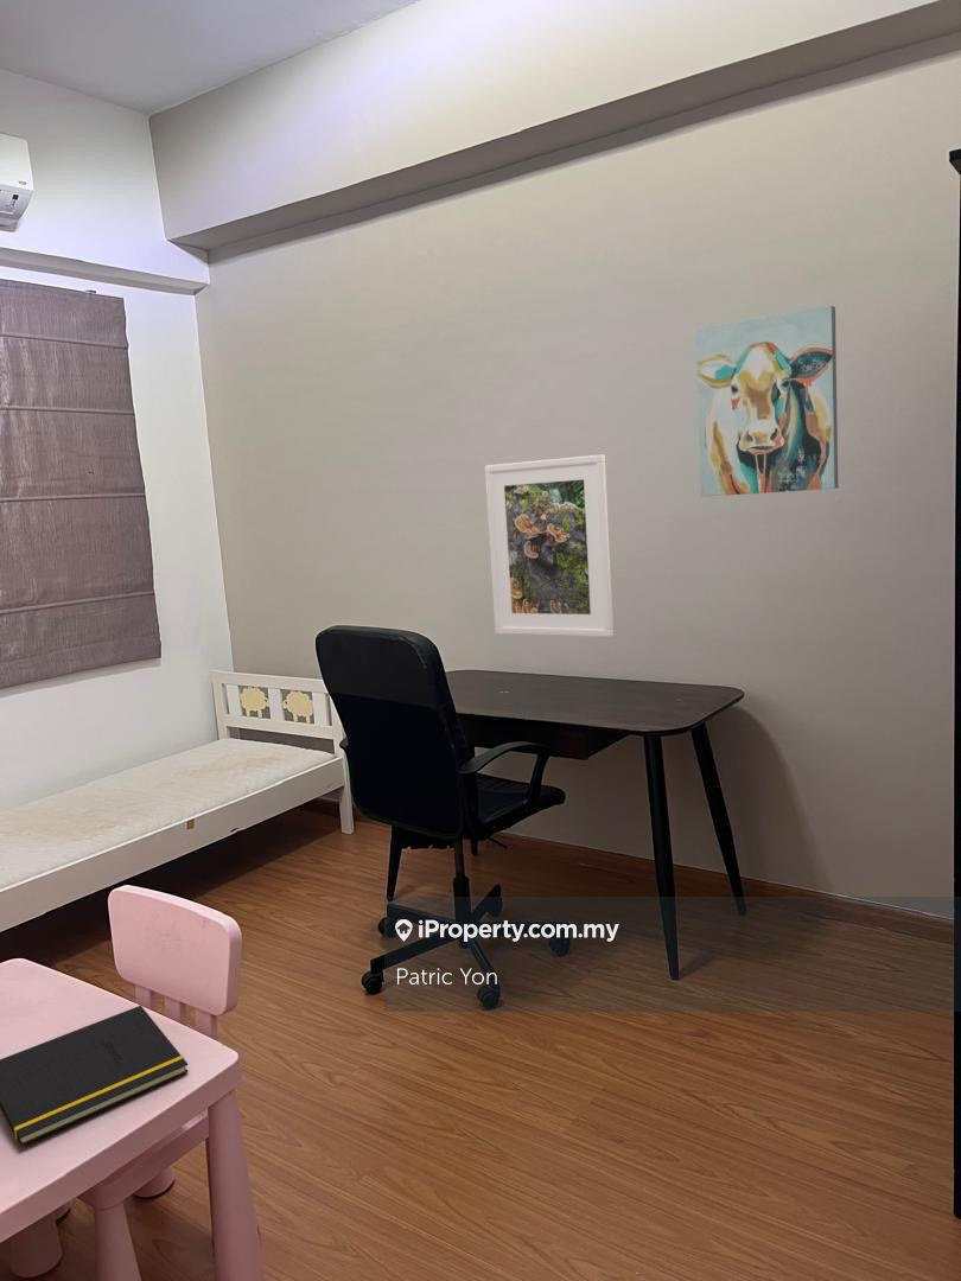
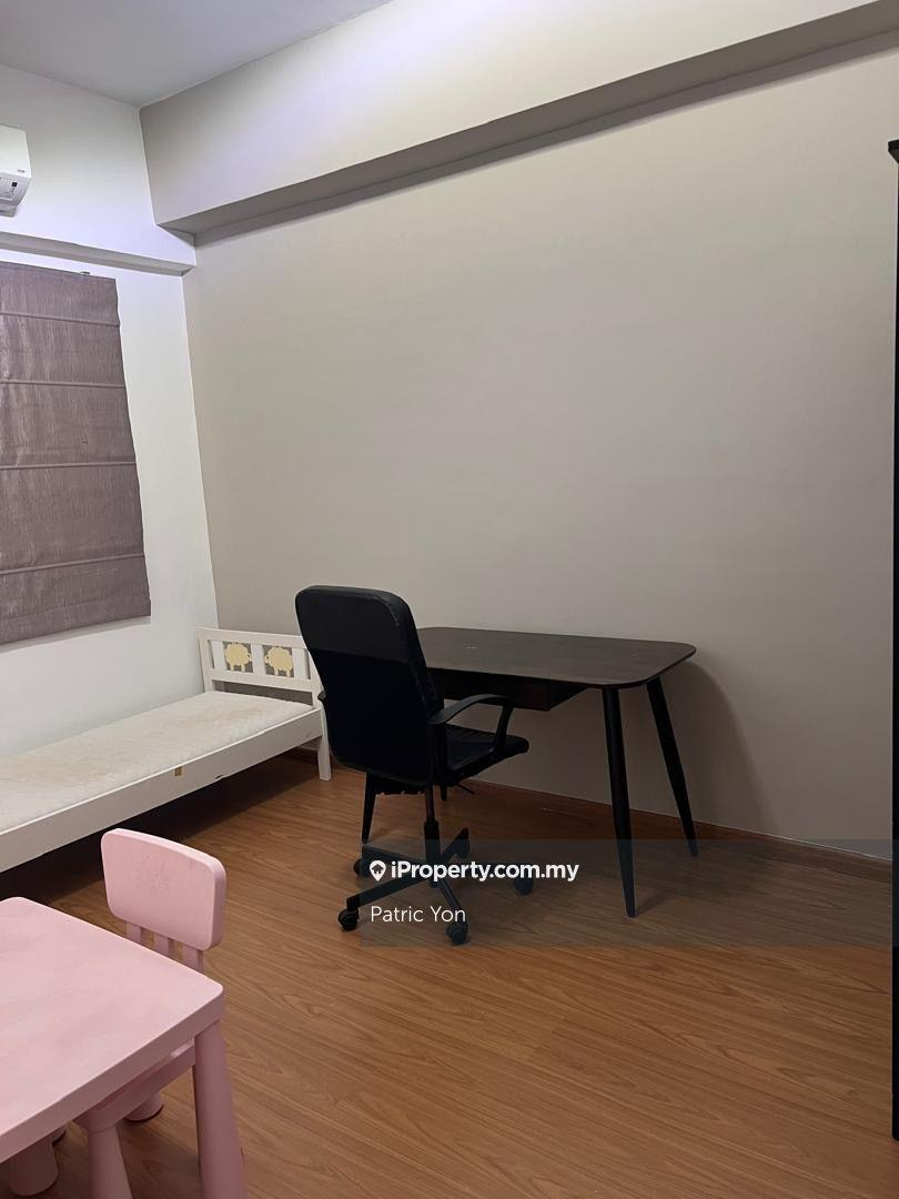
- notepad (85, 1069)
- wall art (764, 406)
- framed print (547, 548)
